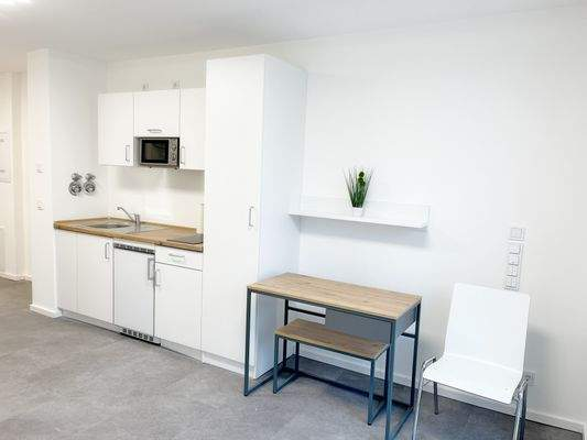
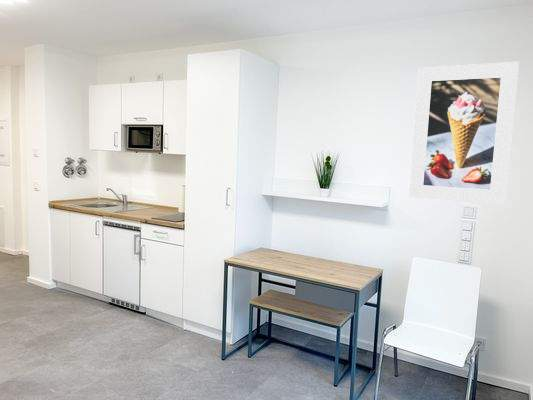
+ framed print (460, 134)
